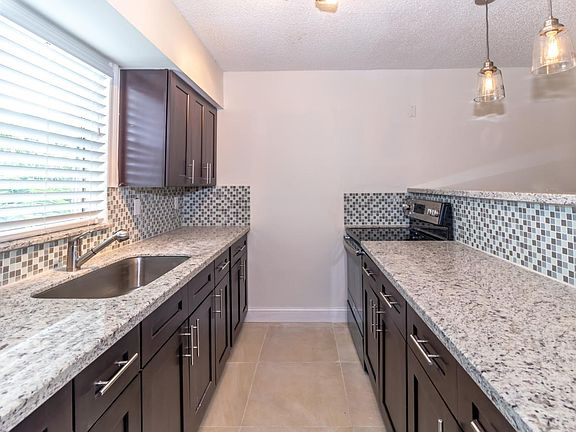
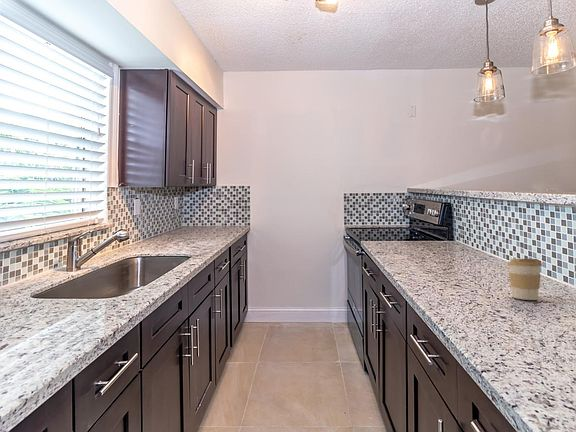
+ coffee cup (524, 277)
